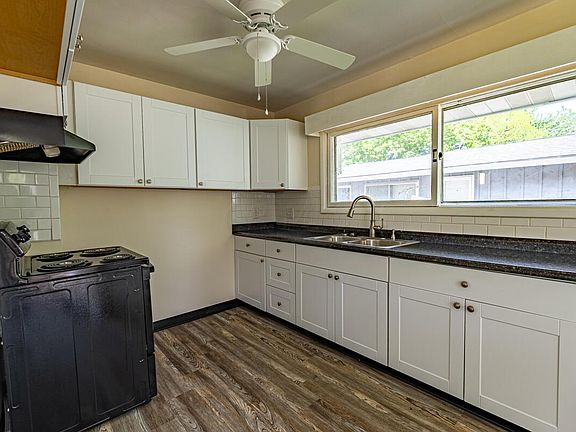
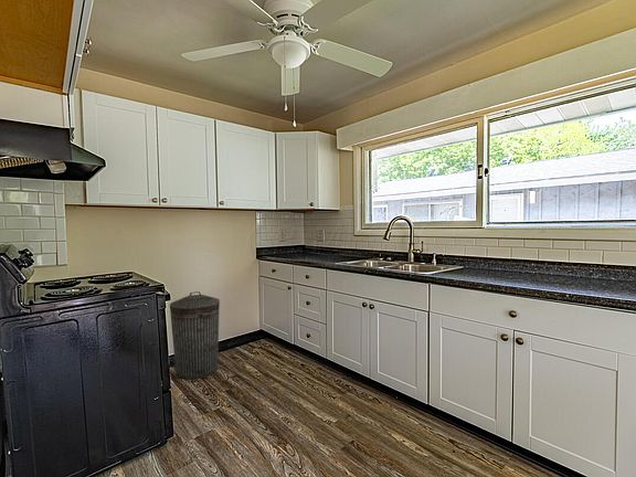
+ trash can (195, 331)
